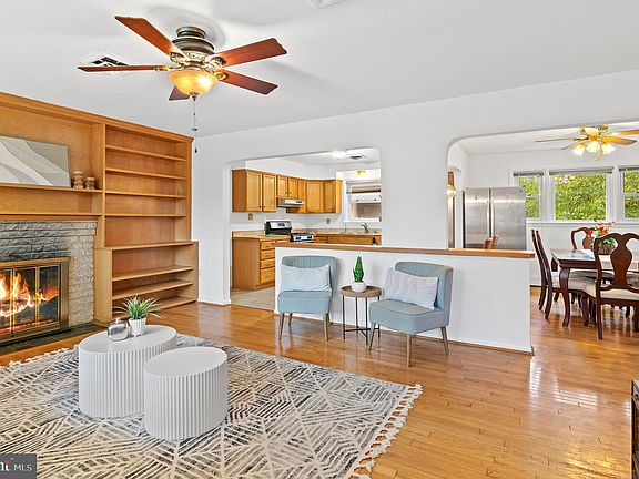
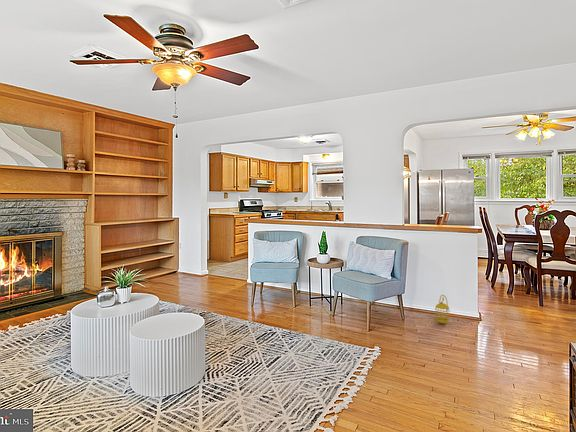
+ lantern (442, 308)
